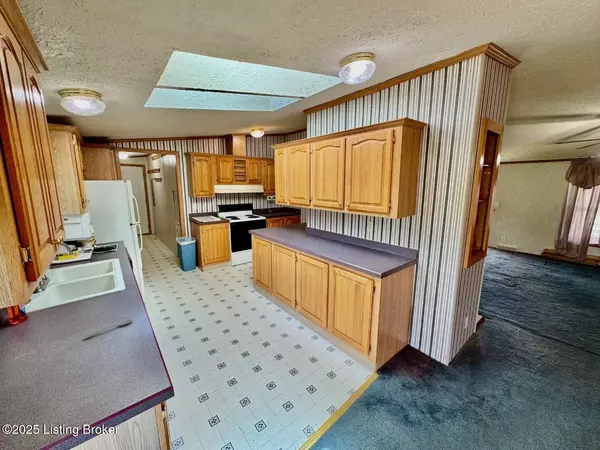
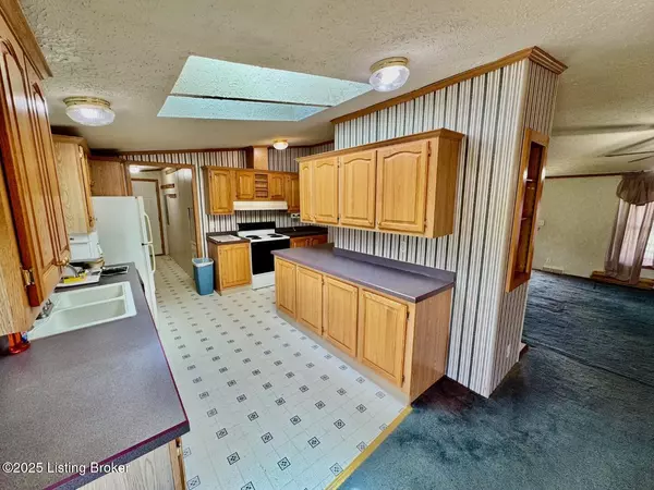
- spoon (109, 327)
